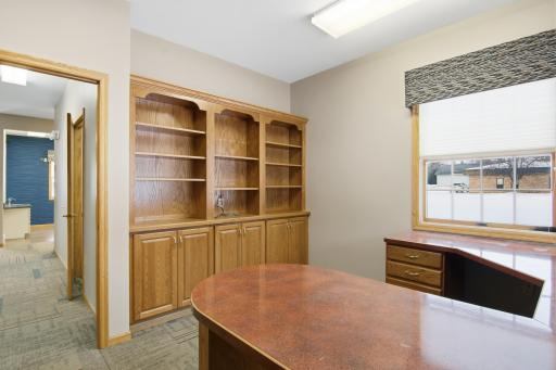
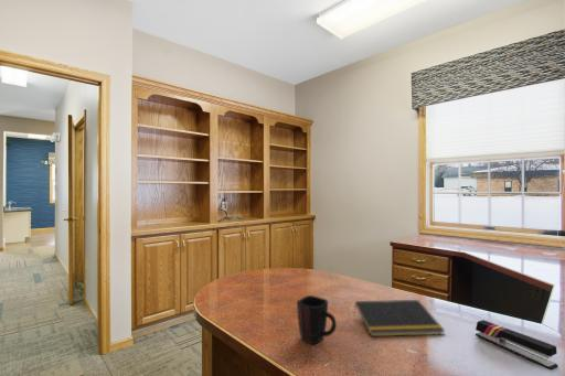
+ mug (317, 320)
+ stapler (512, 340)
+ notepad (396, 316)
